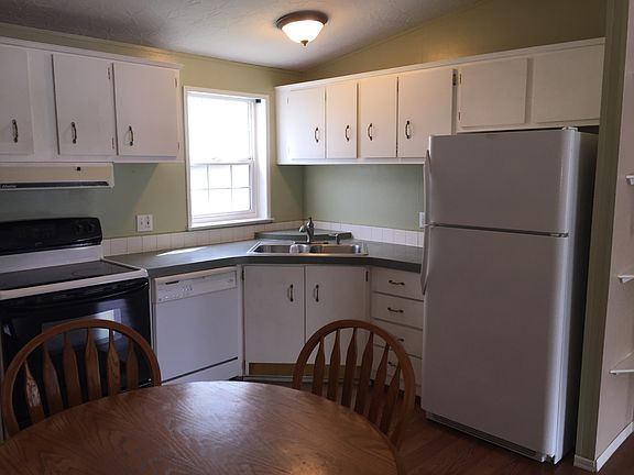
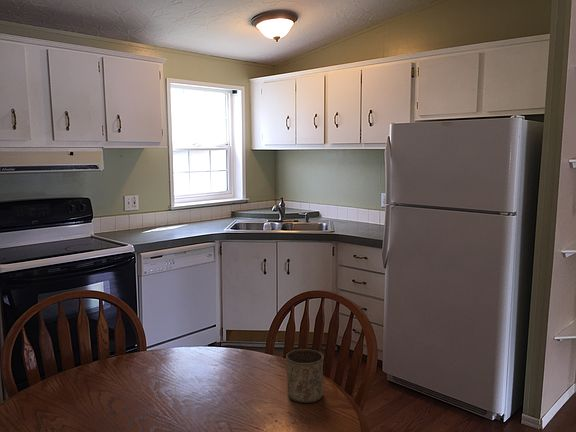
+ cup (304, 375)
